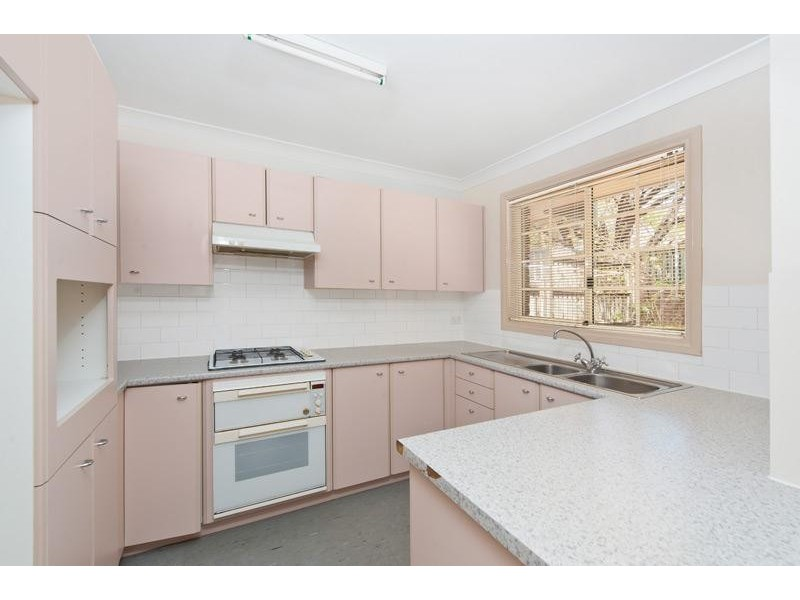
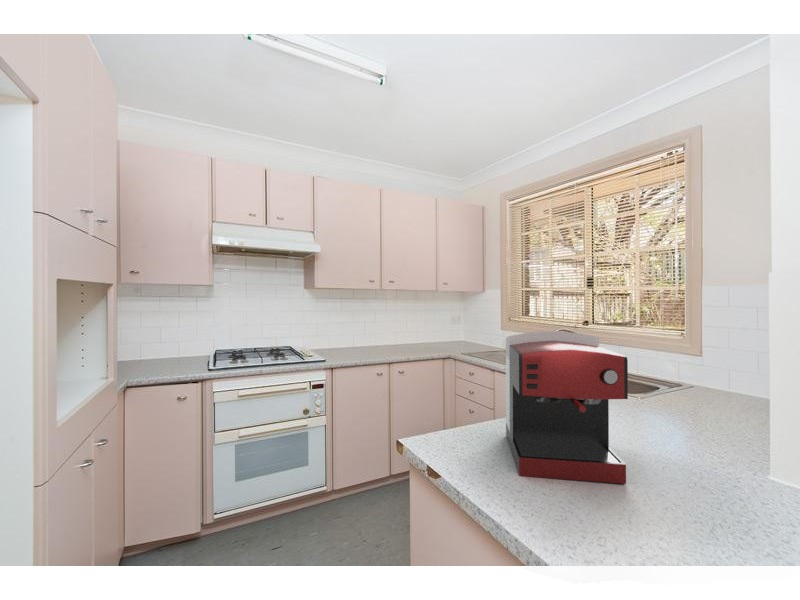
+ coffee maker (561, 398)
